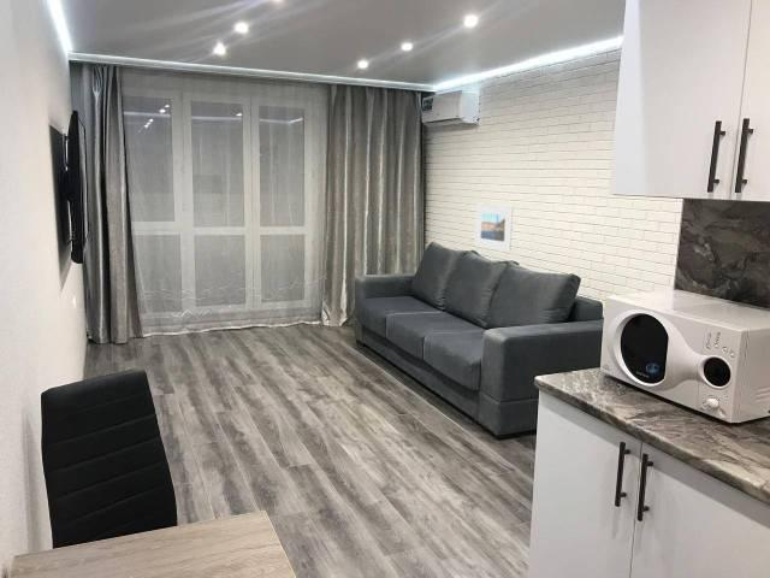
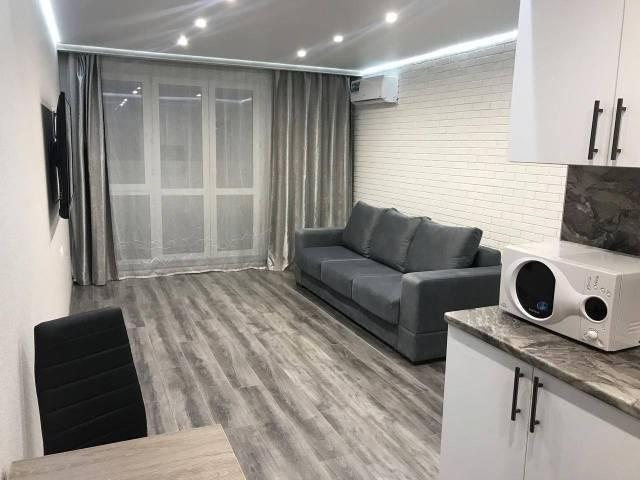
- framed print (492, 226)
